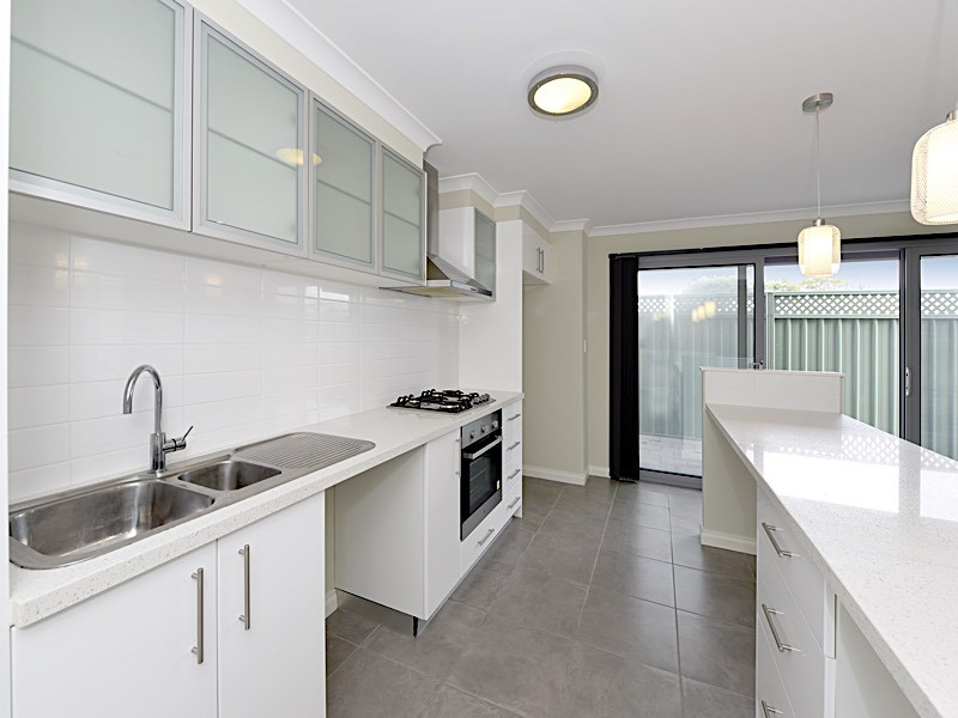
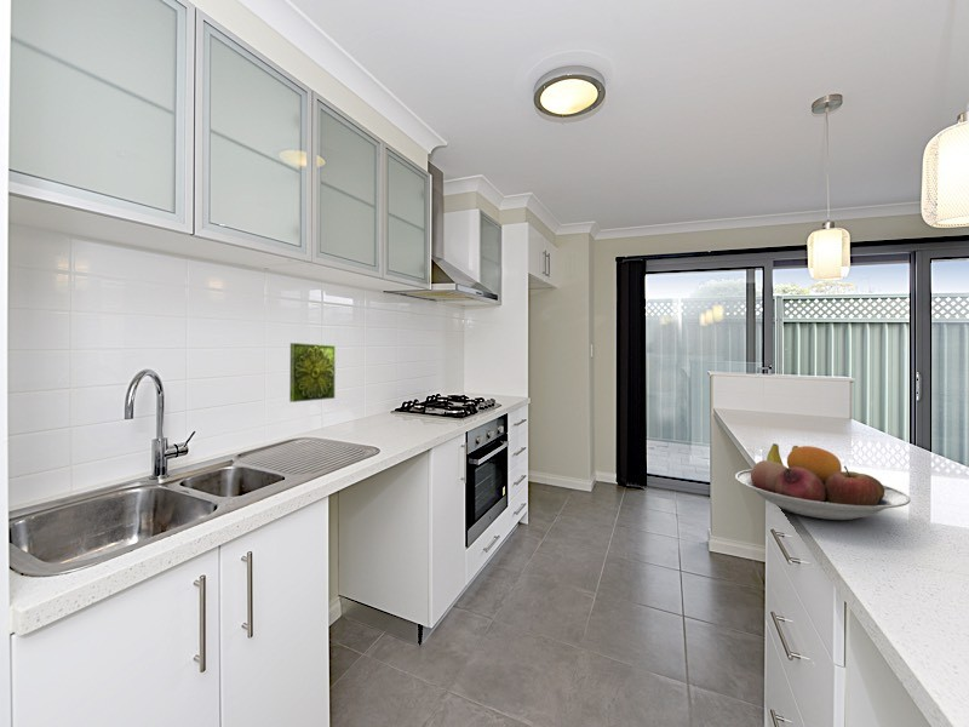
+ decorative tile (314, 372)
+ fruit bowl (814, 479)
